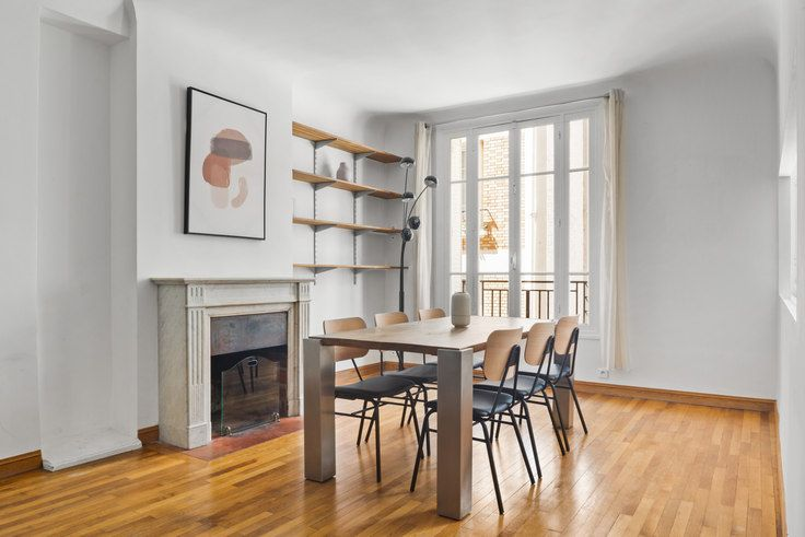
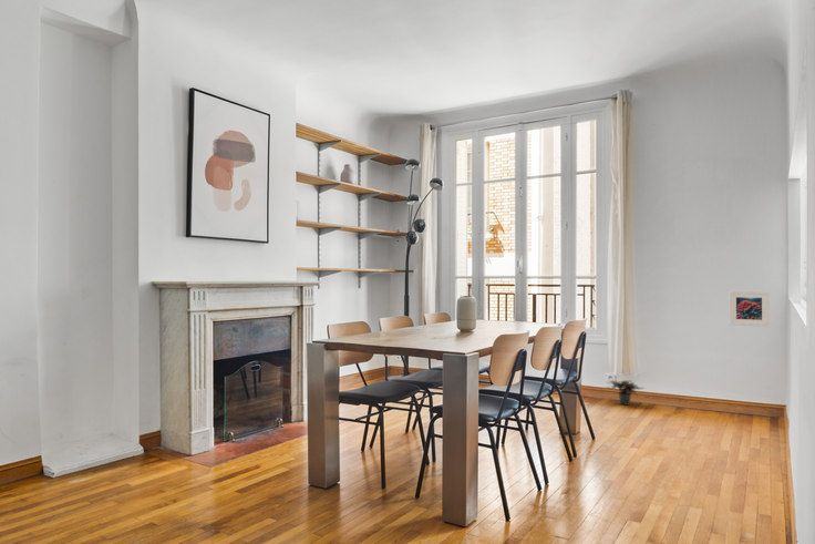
+ potted plant (625, 391)
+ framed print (749, 308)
